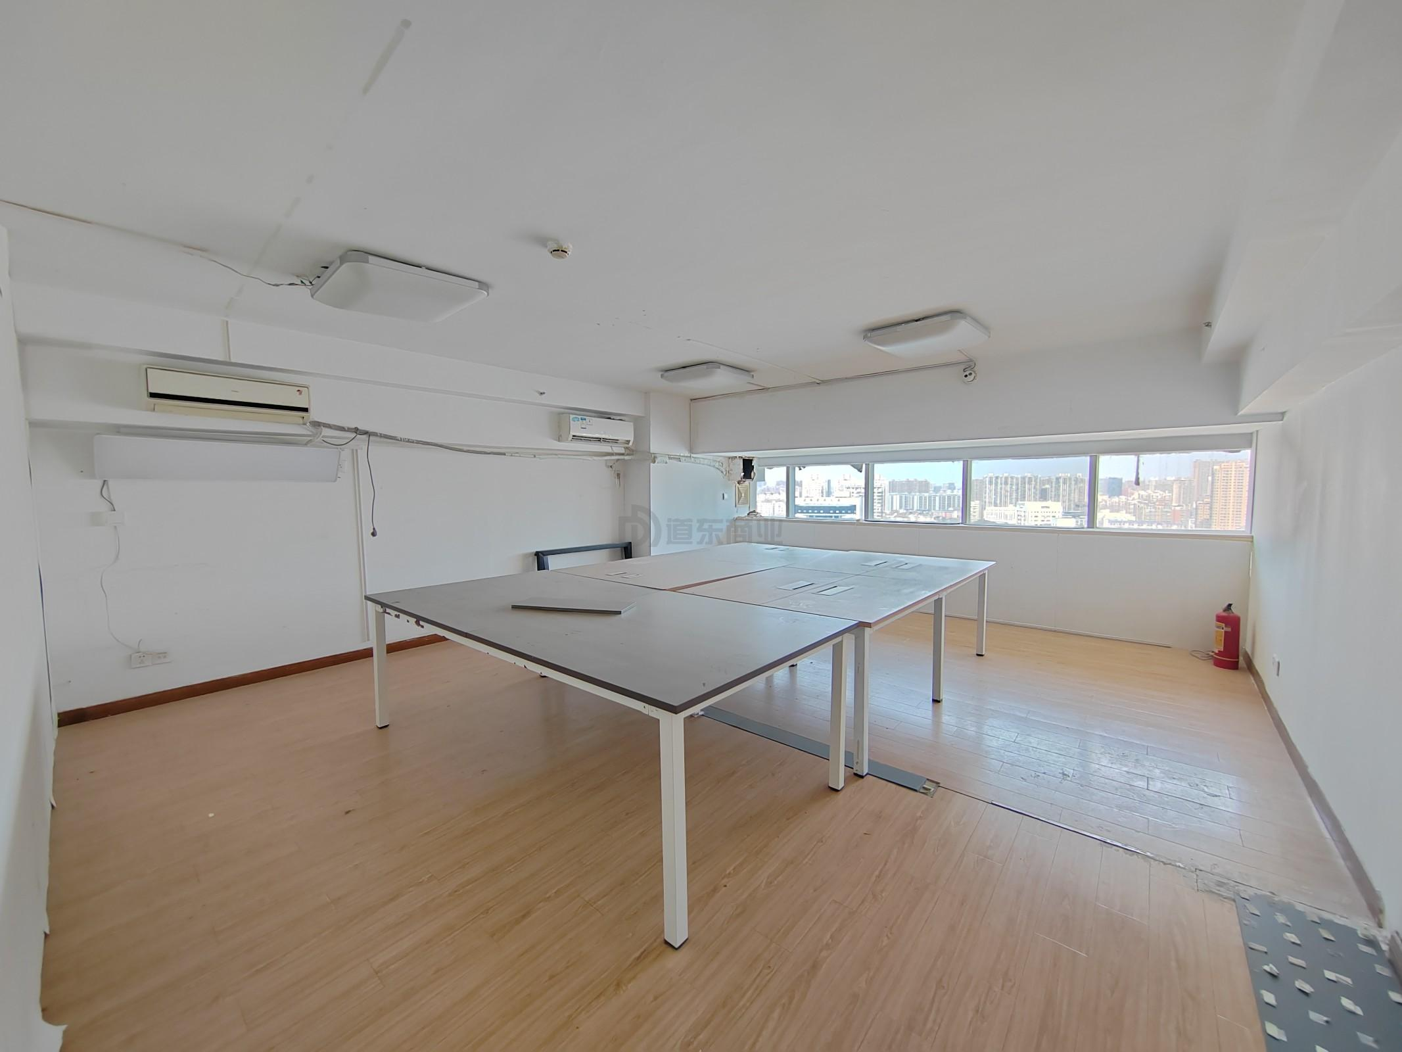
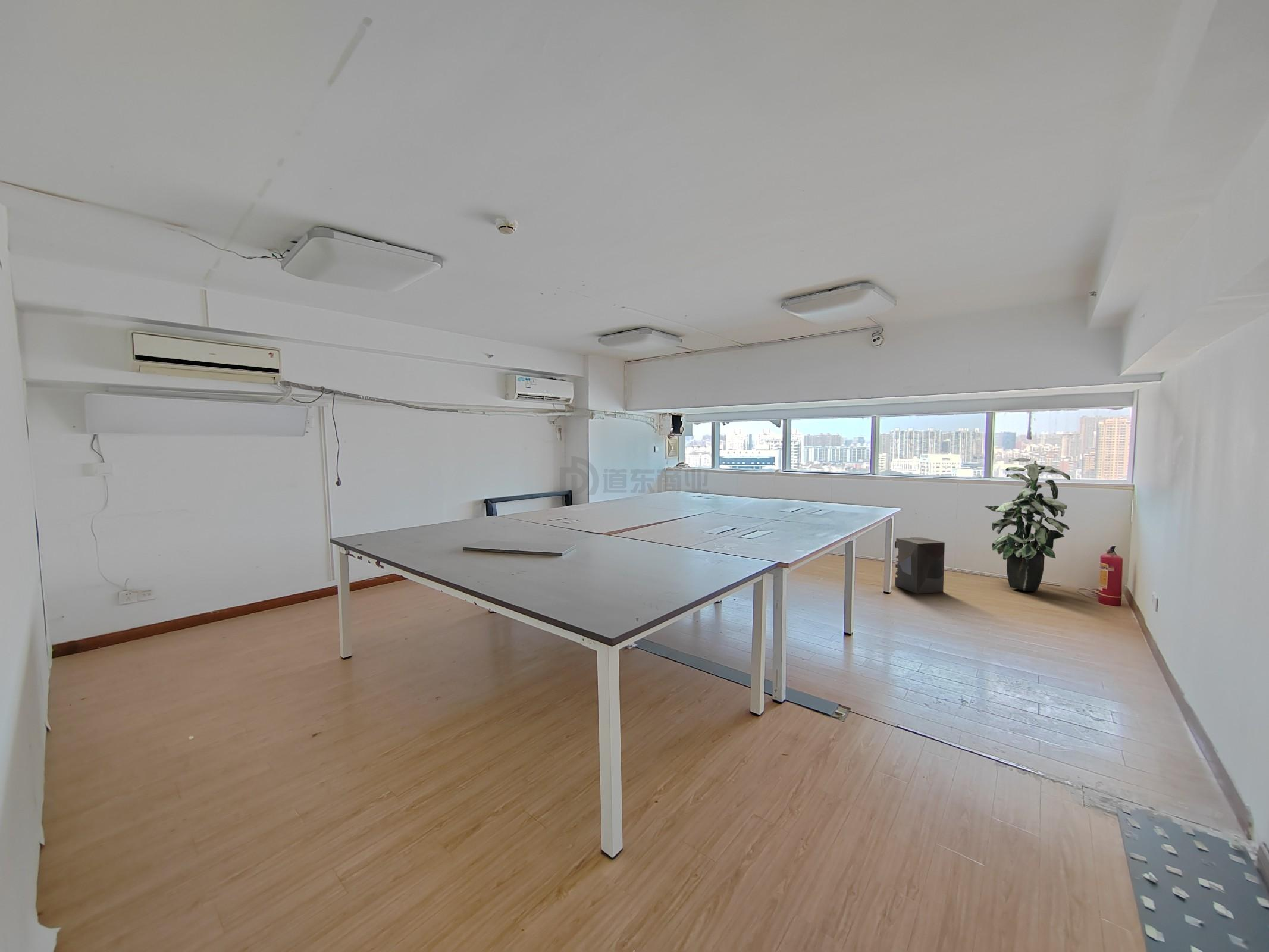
+ indoor plant (1024, 524)
+ storage bin (918, 564)
